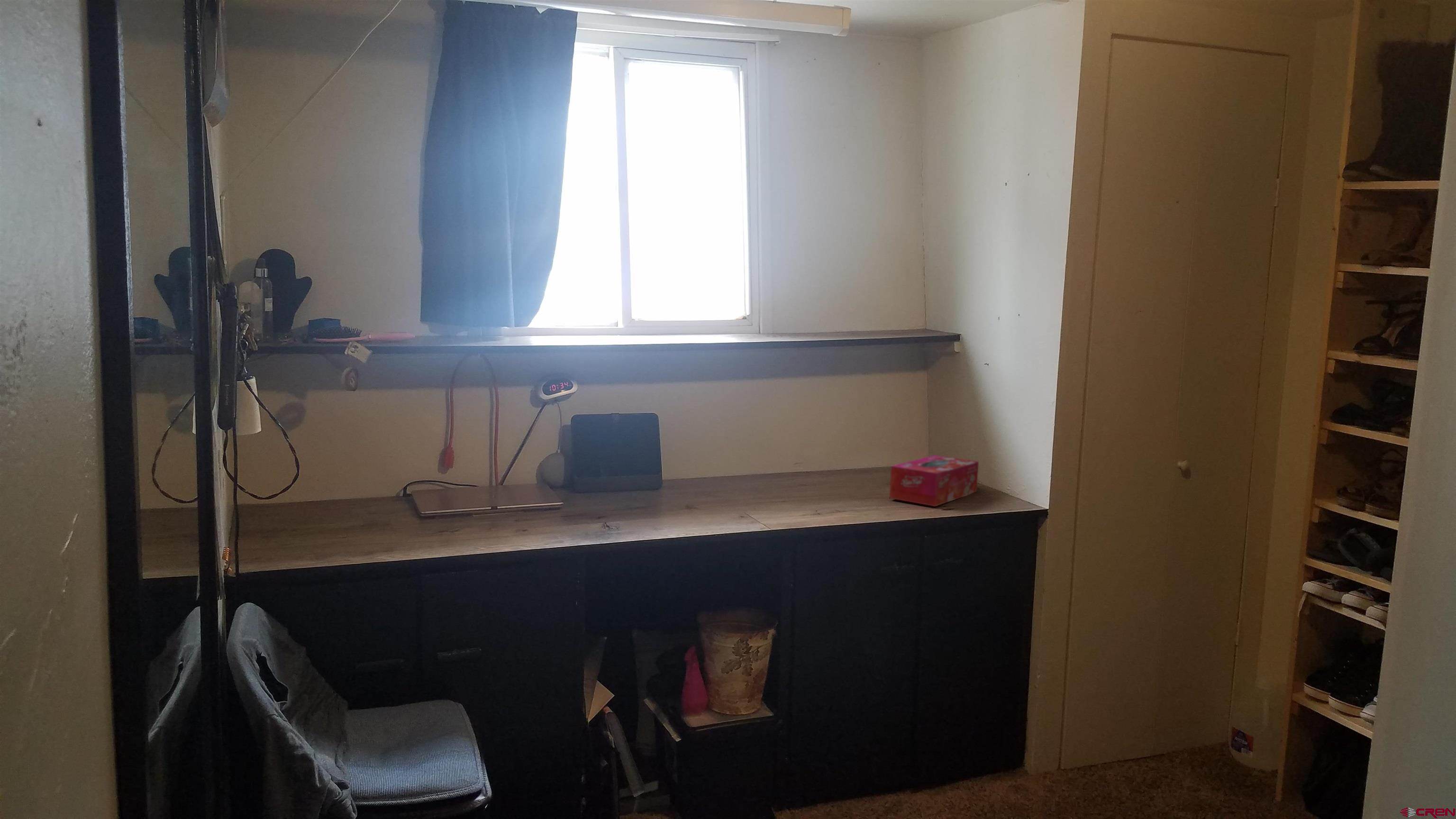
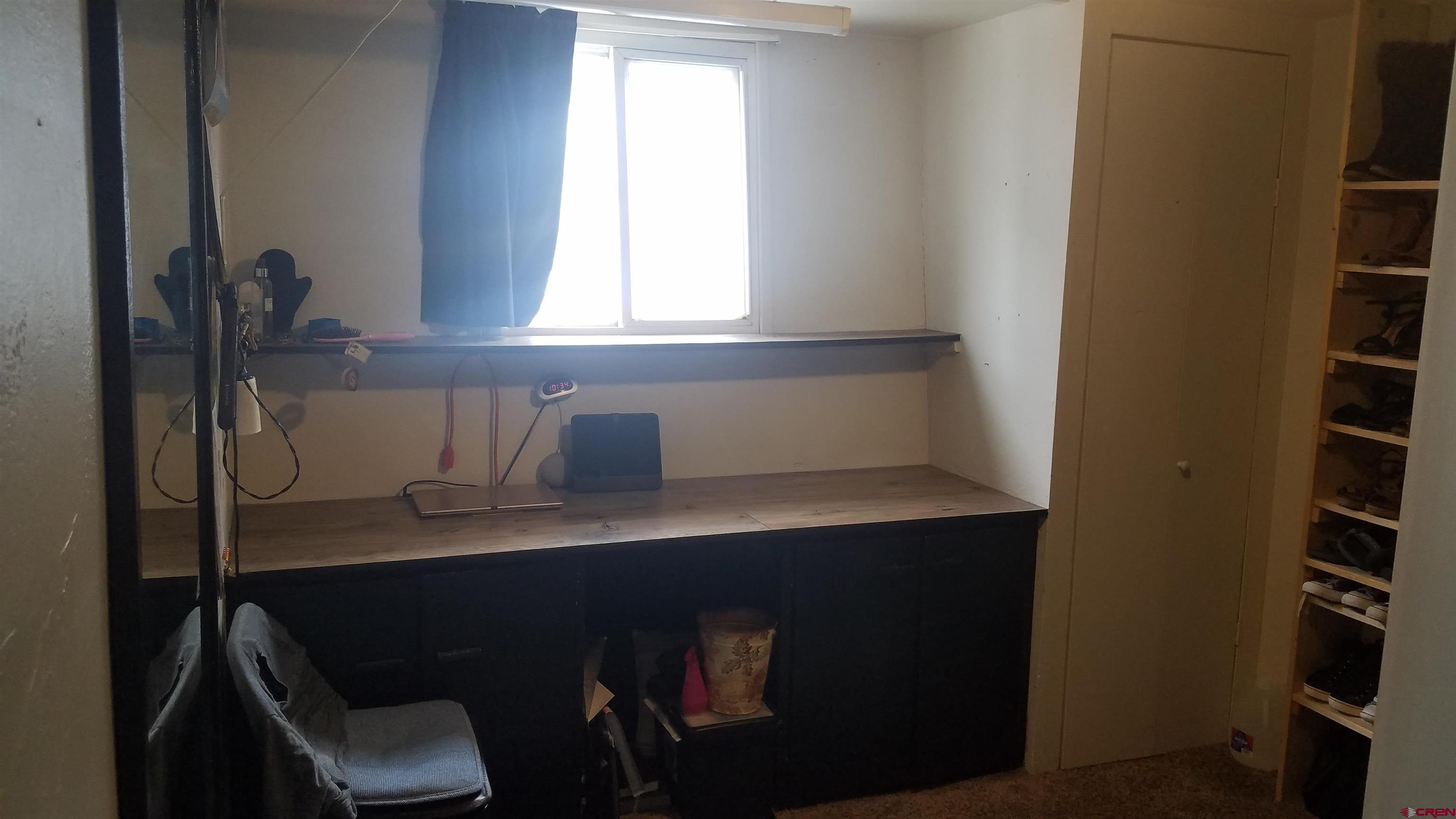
- tissue box (935, 479)
